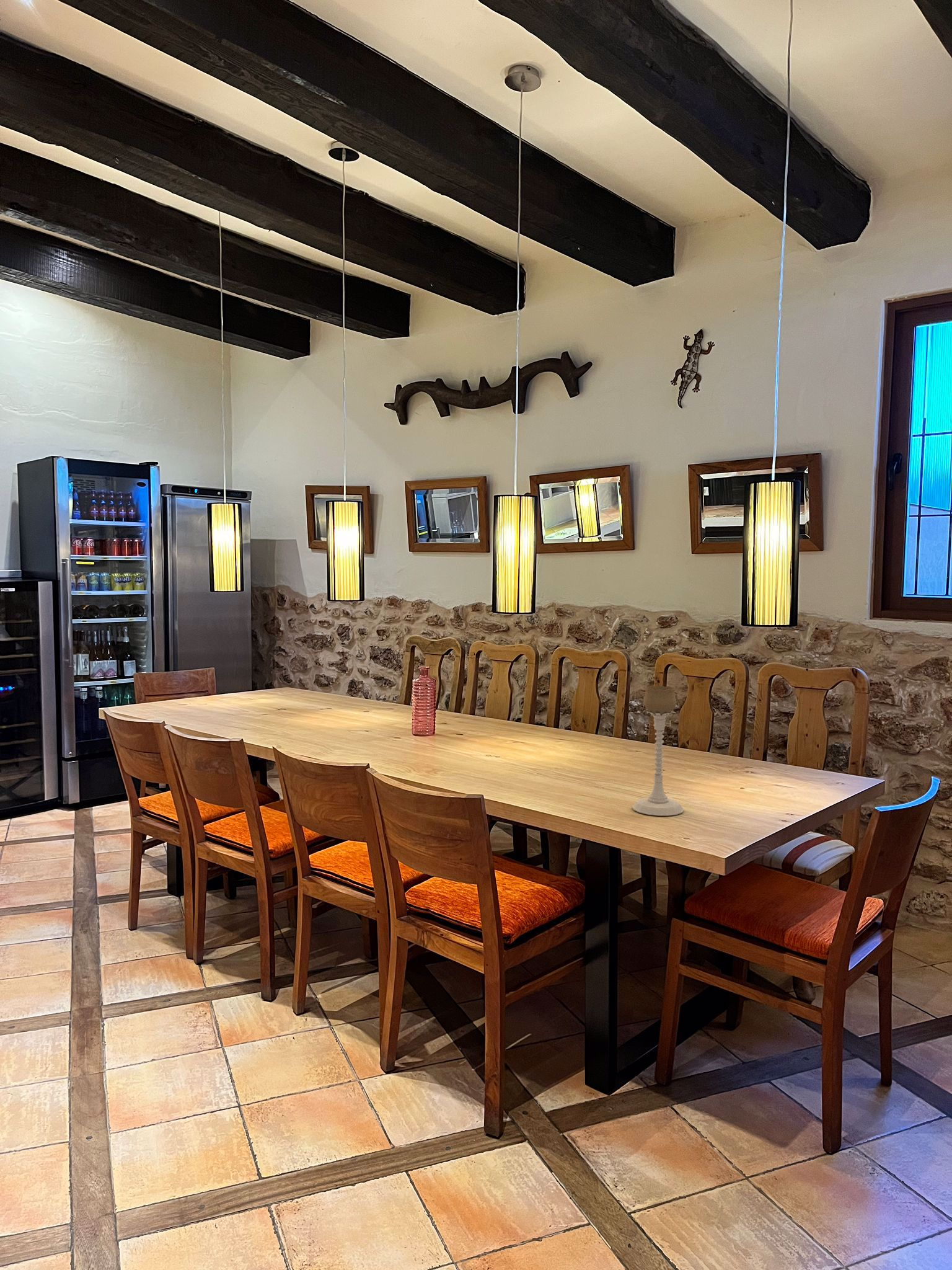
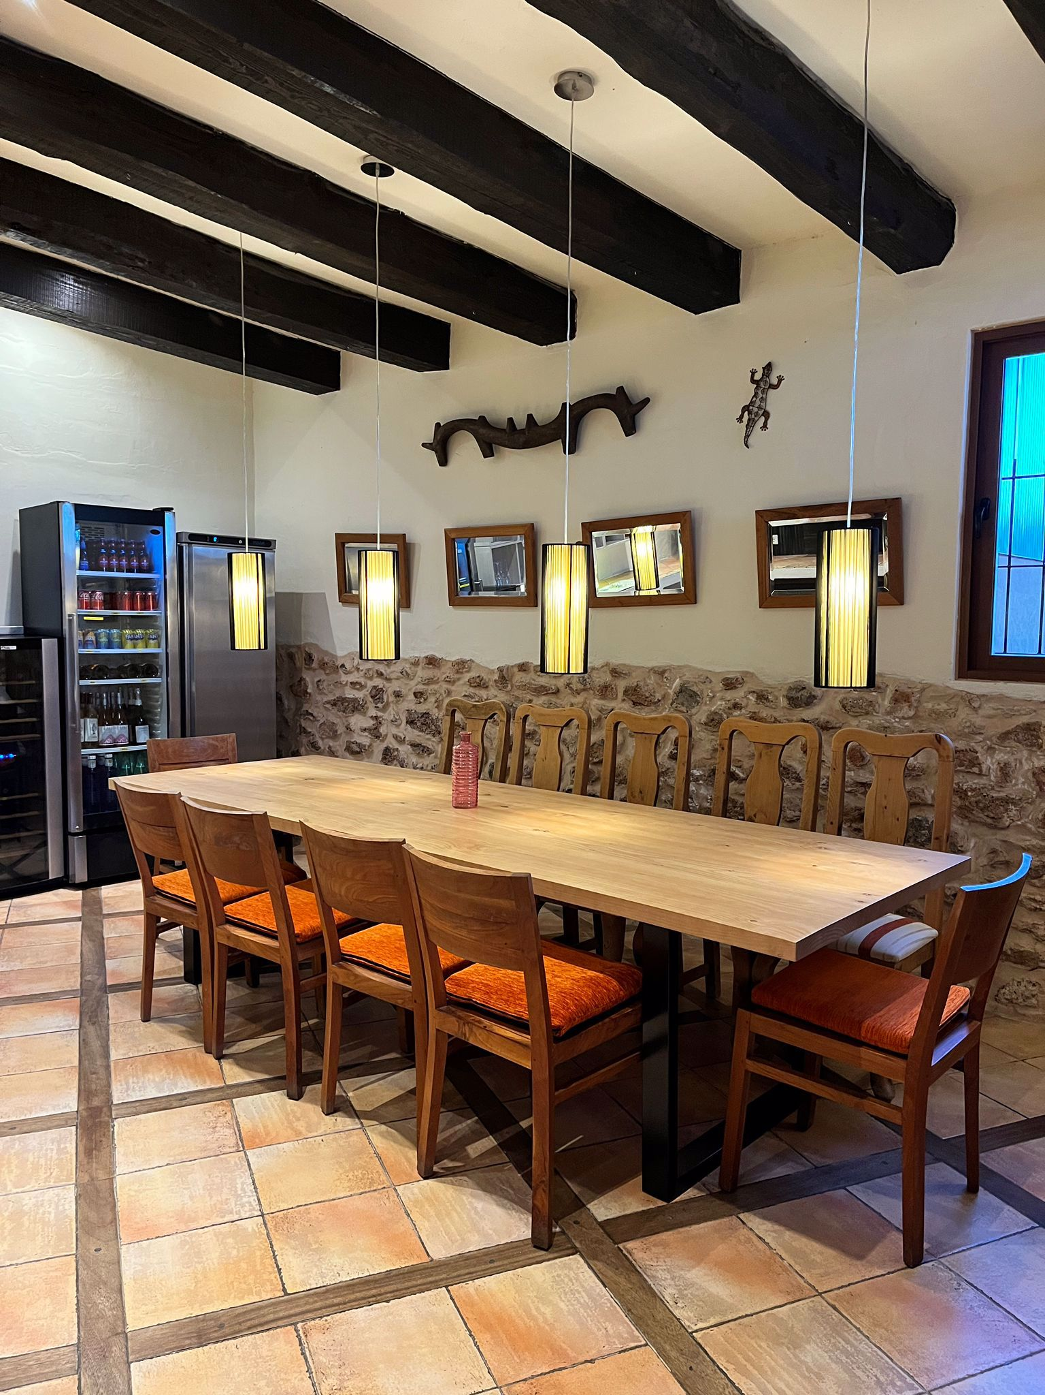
- candle holder (659, 748)
